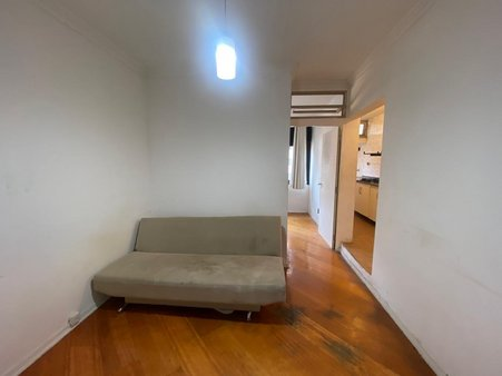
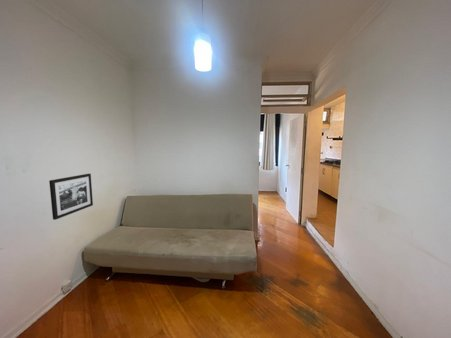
+ picture frame (73, 194)
